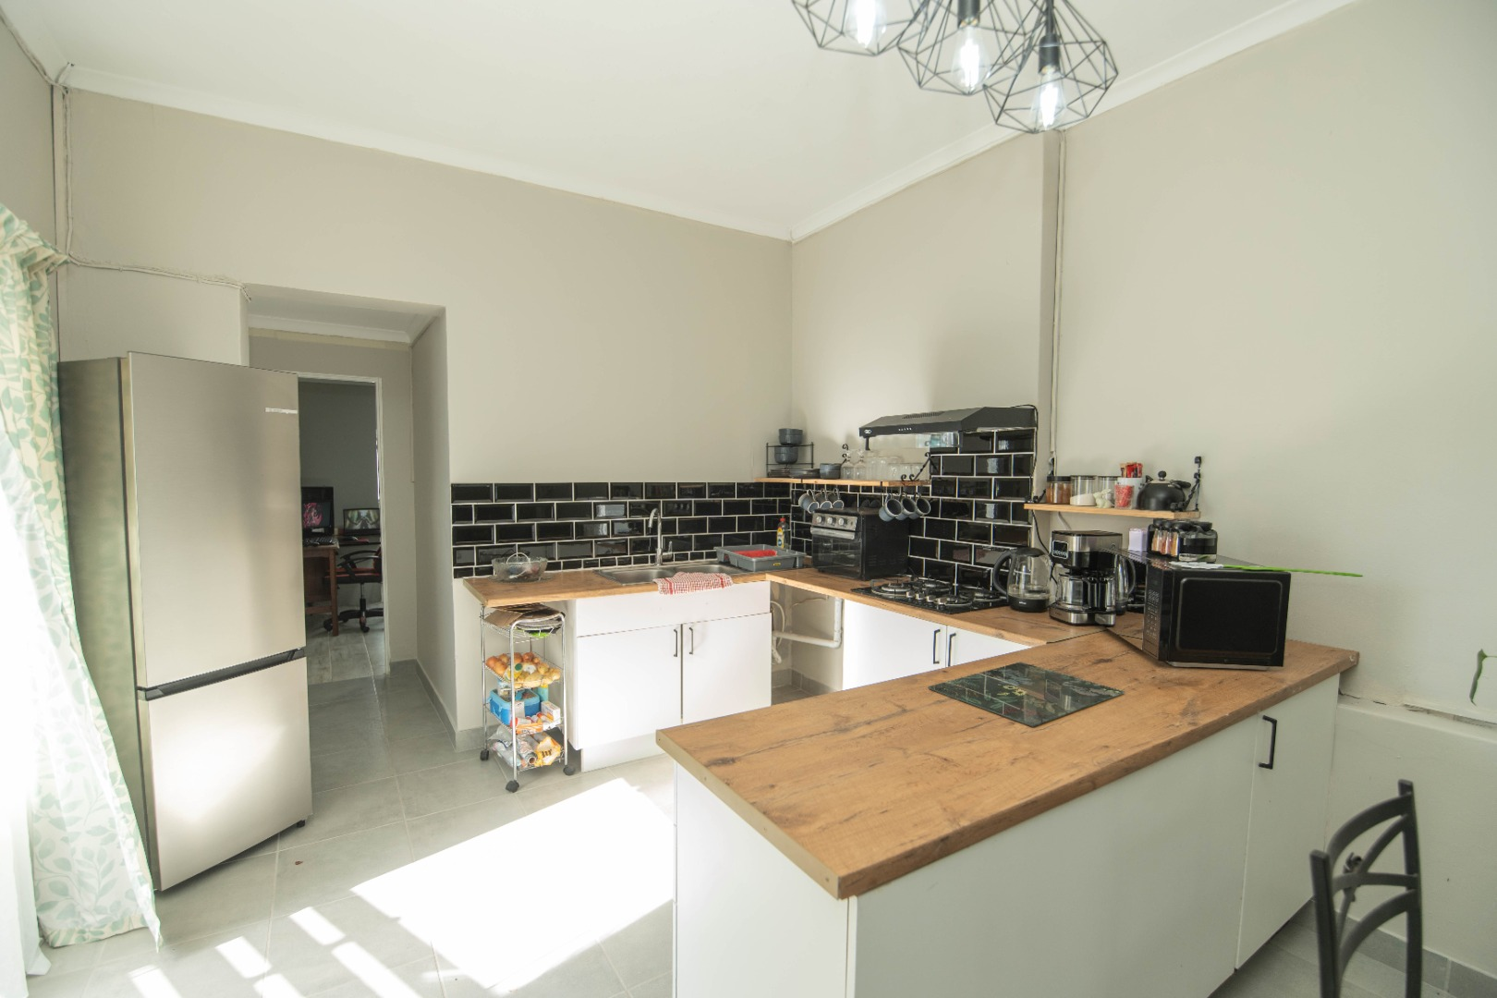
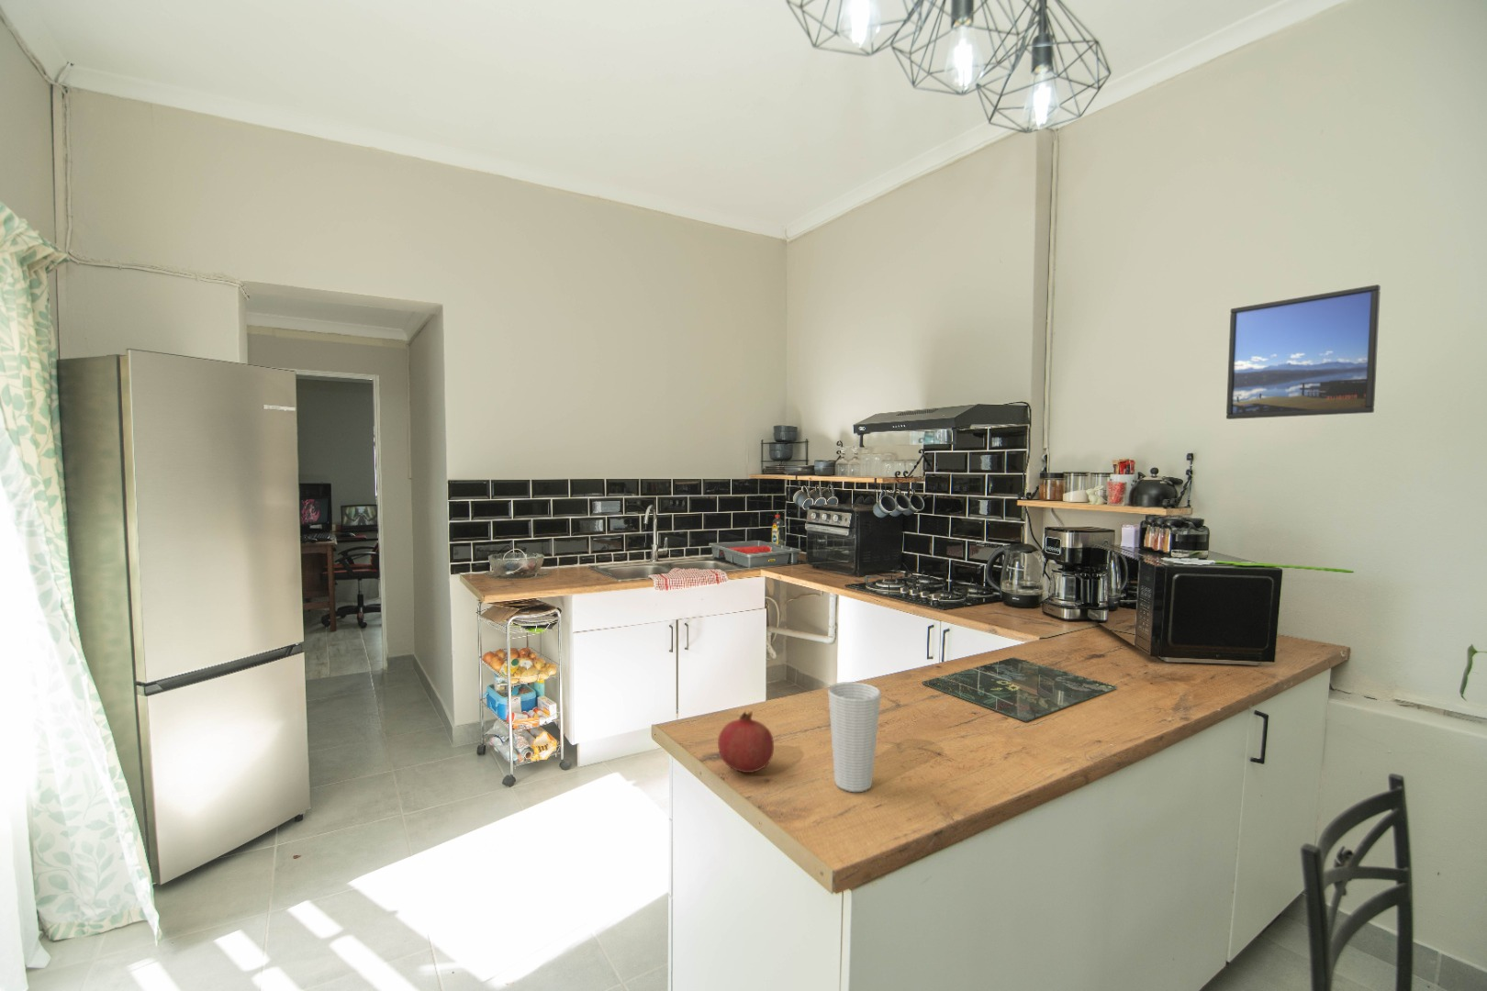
+ fruit (746, 741)
+ cup (854, 737)
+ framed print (1297, 357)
